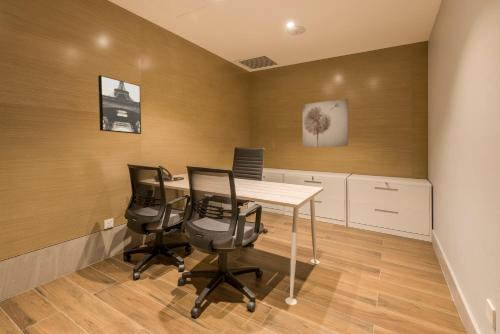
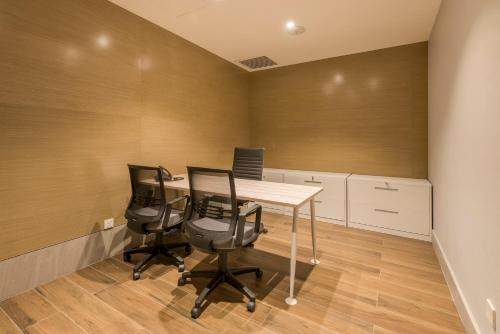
- wall art (121, 106)
- wall art (324, 124)
